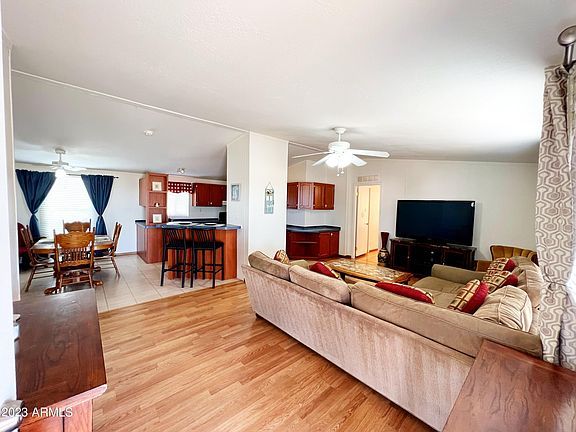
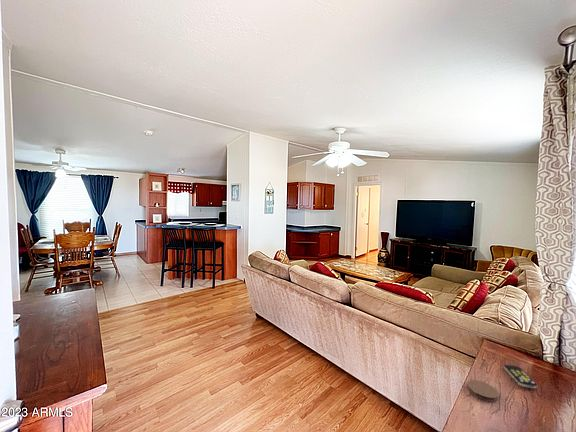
+ coaster (482, 390)
+ remote control (519, 375)
